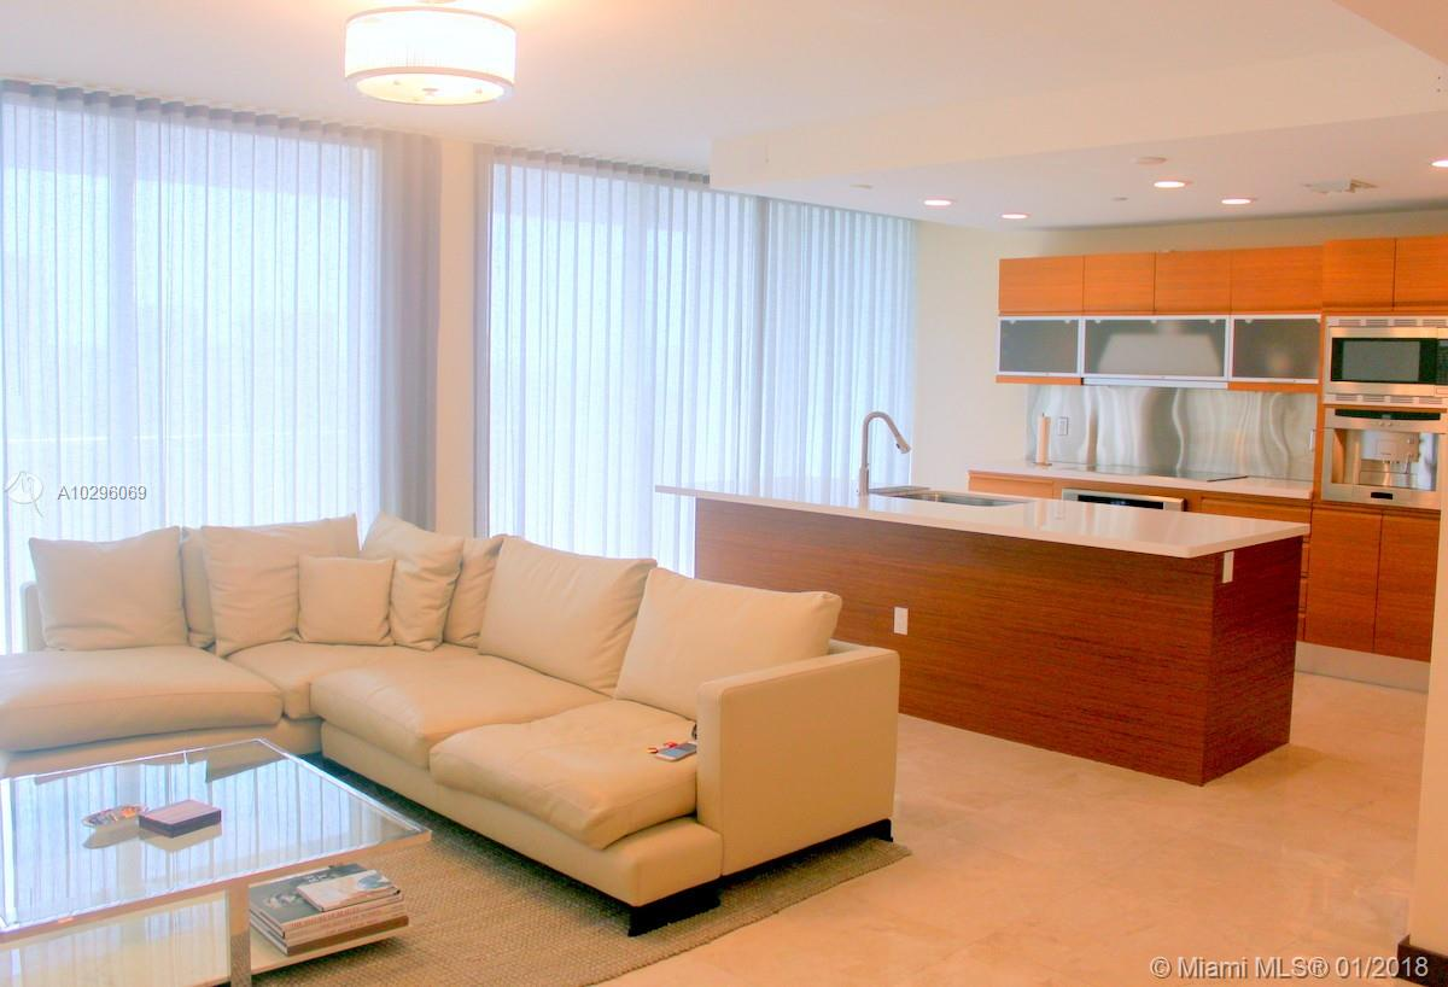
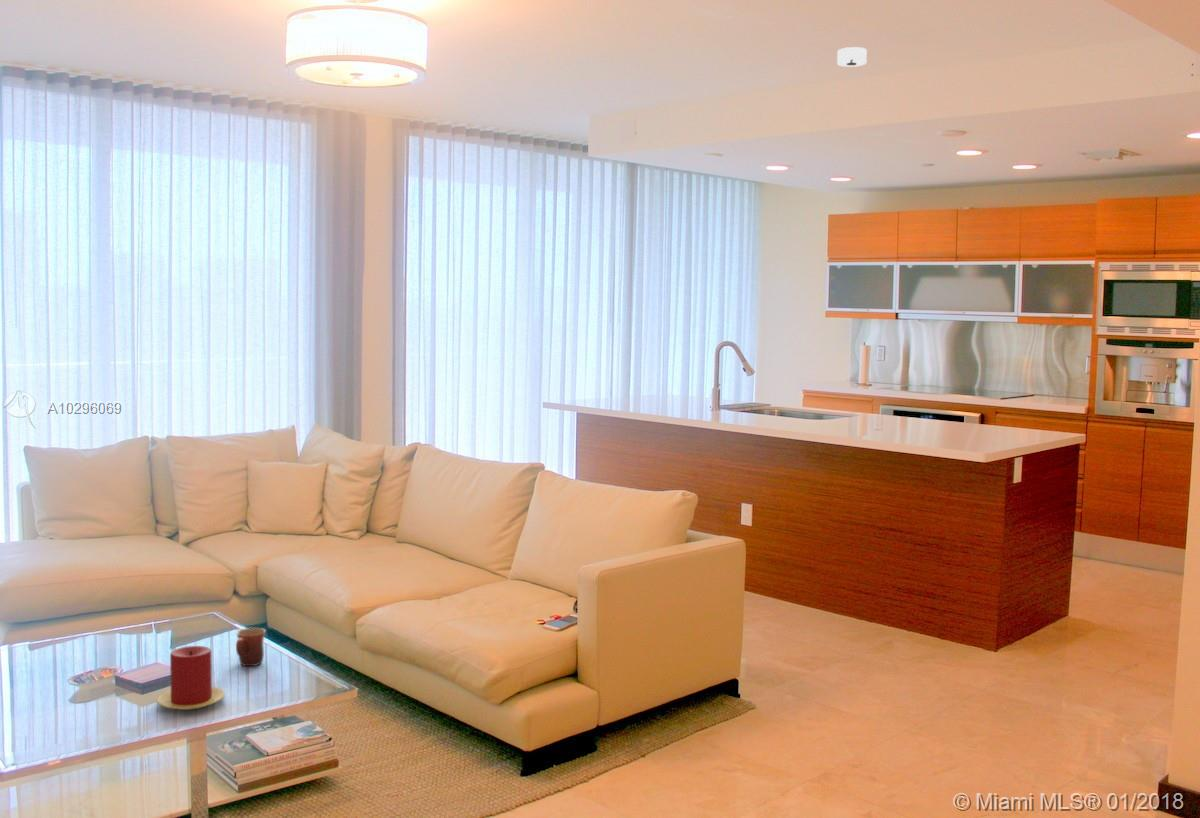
+ smoke detector (851, 57)
+ mug (248, 649)
+ candle (191, 676)
